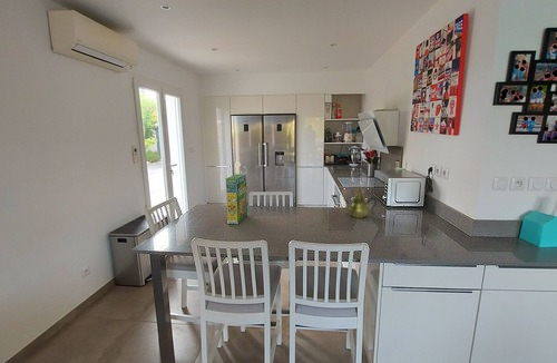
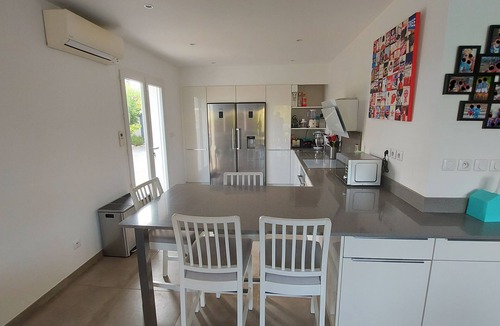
- teapot (360, 200)
- cereal box (236, 198)
